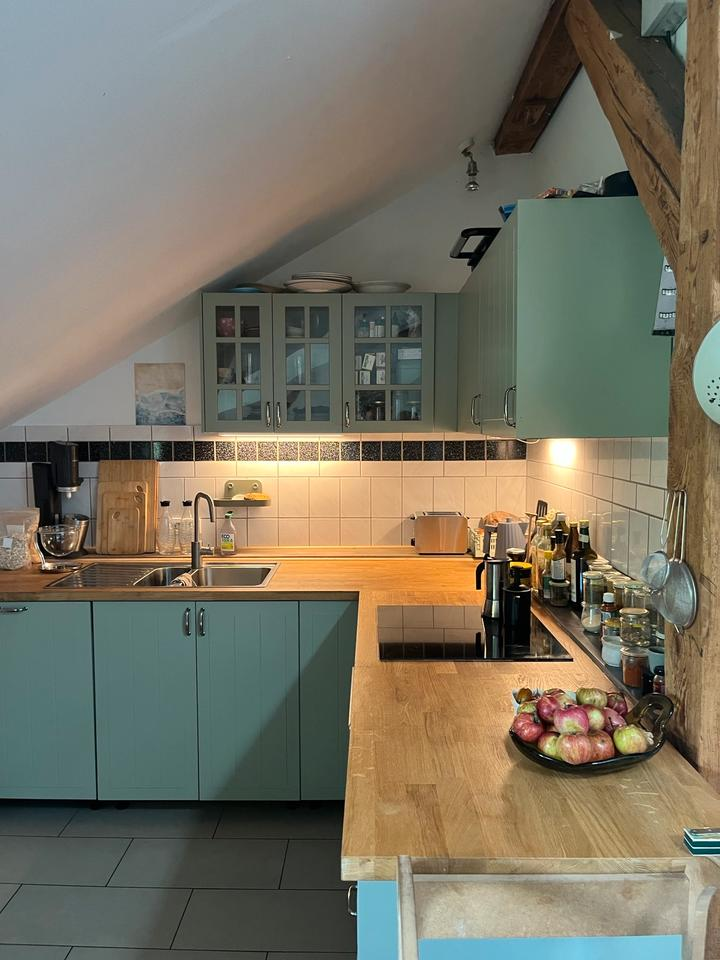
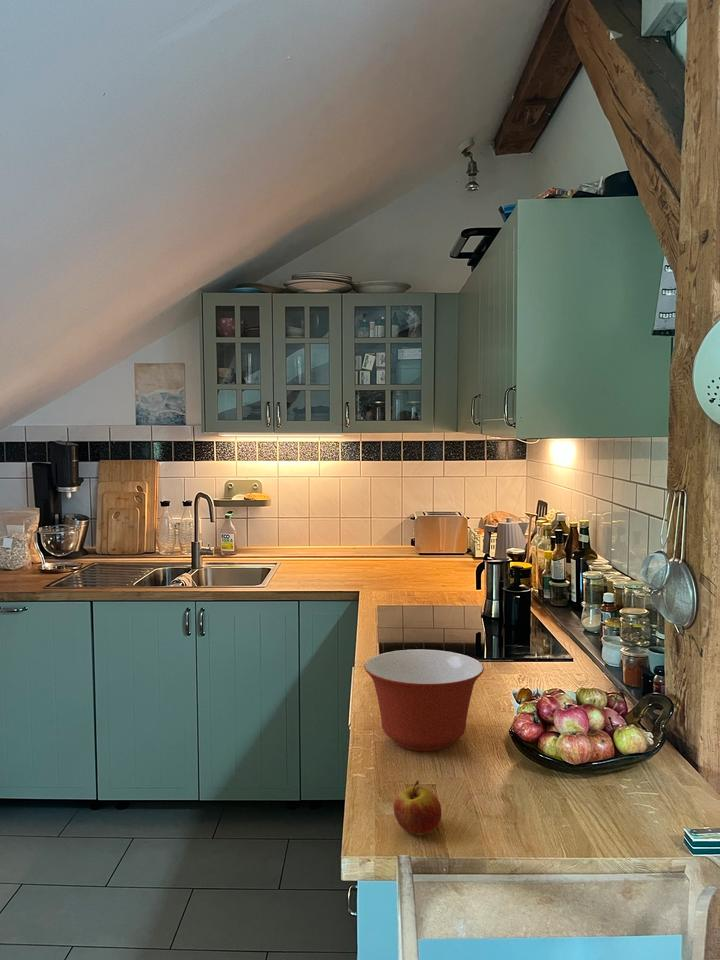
+ mixing bowl (423, 702)
+ apple (417, 806)
